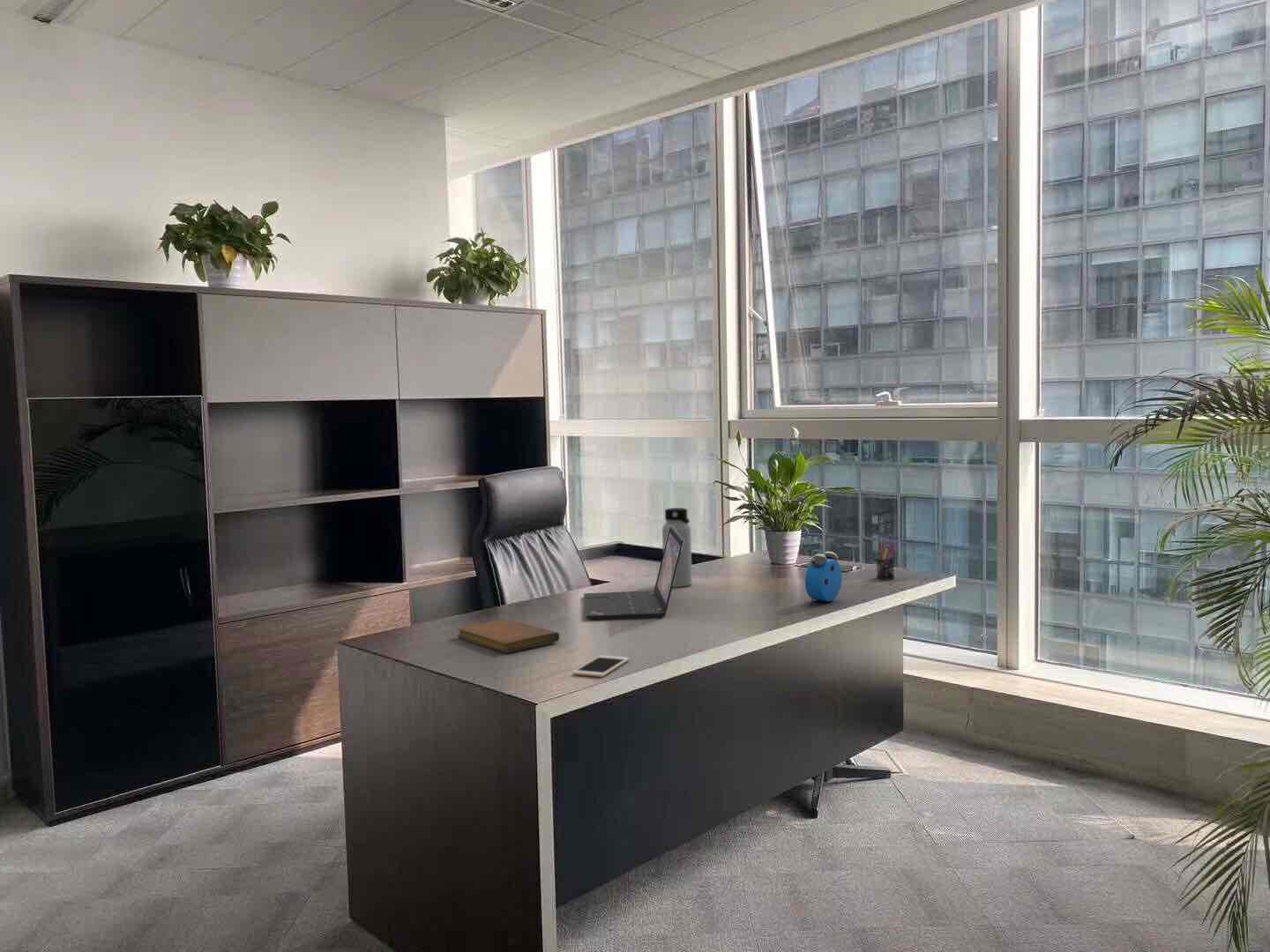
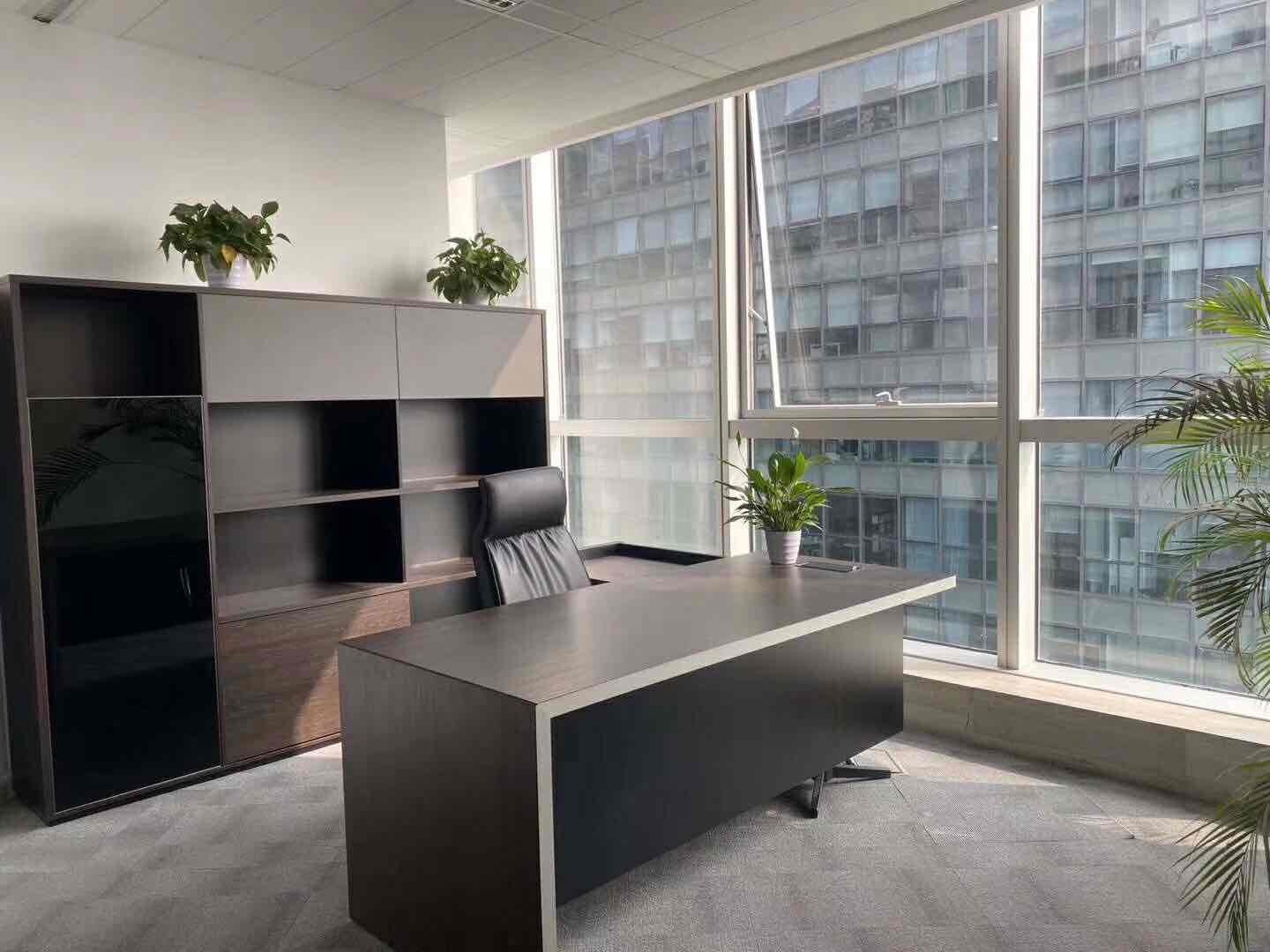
- pen holder (883, 561)
- notebook (507, 634)
- alarm clock (824, 576)
- cell phone (601, 666)
- laptop (631, 591)
- water bottle (682, 547)
